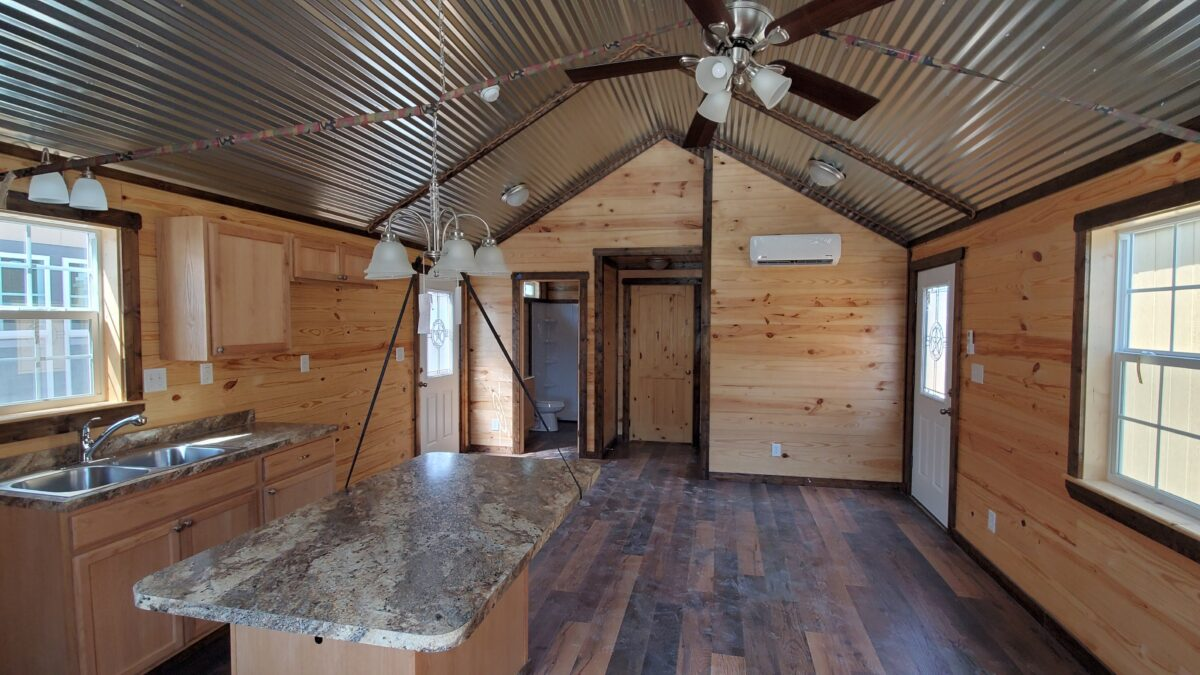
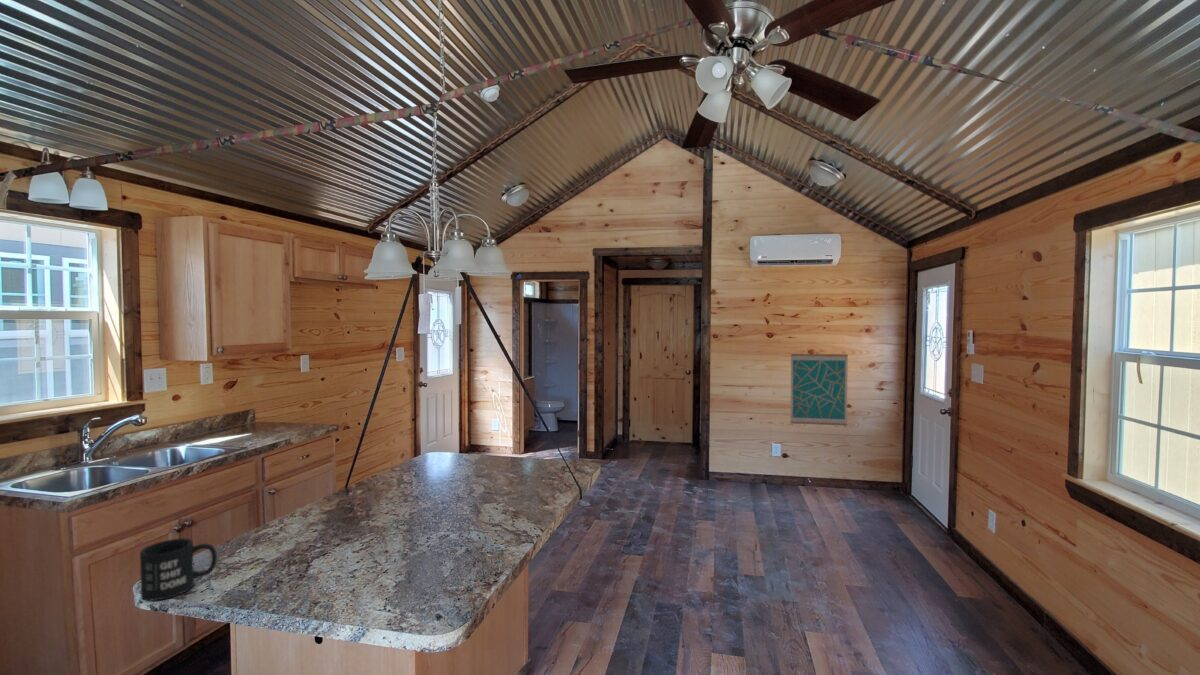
+ mug (179, 565)
+ wall art (818, 389)
